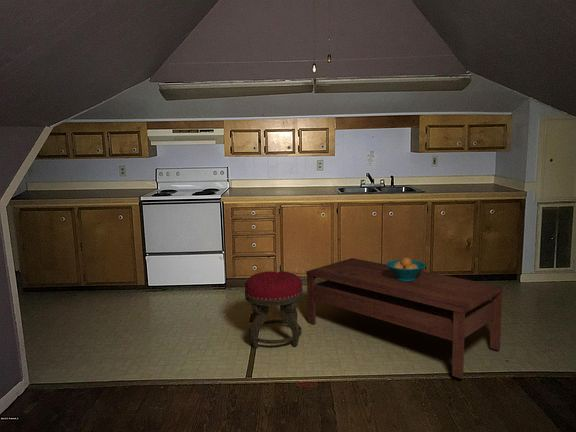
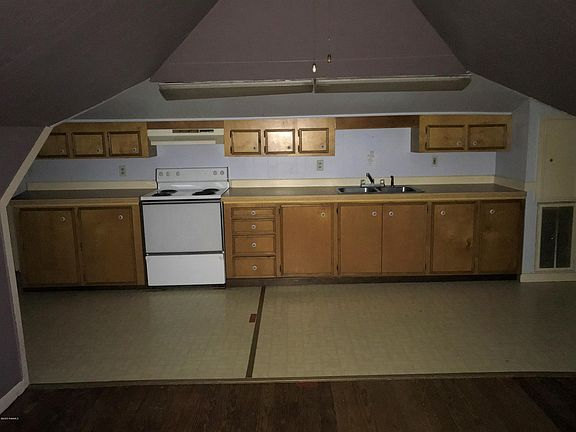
- stool (274, 305)
- coffee table (396, 307)
- fruit bowl (405, 268)
